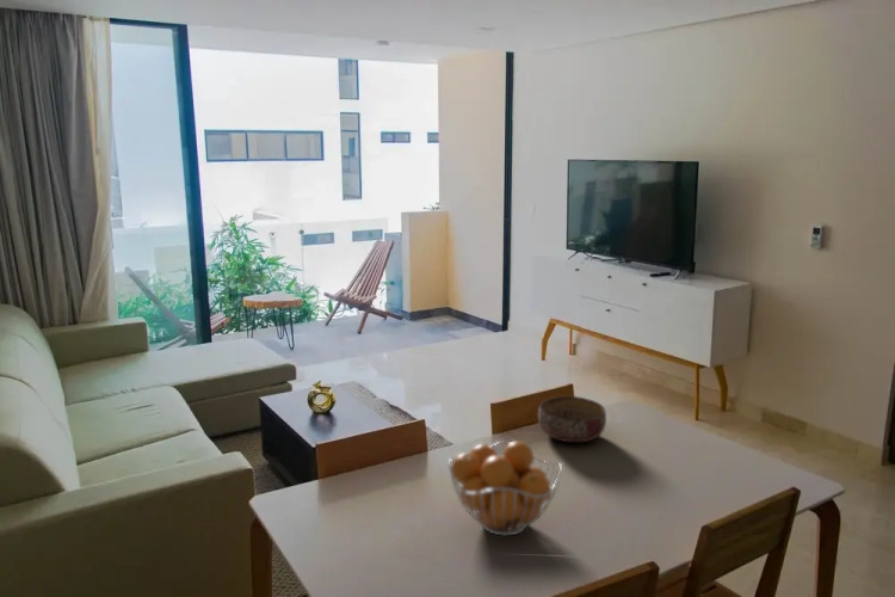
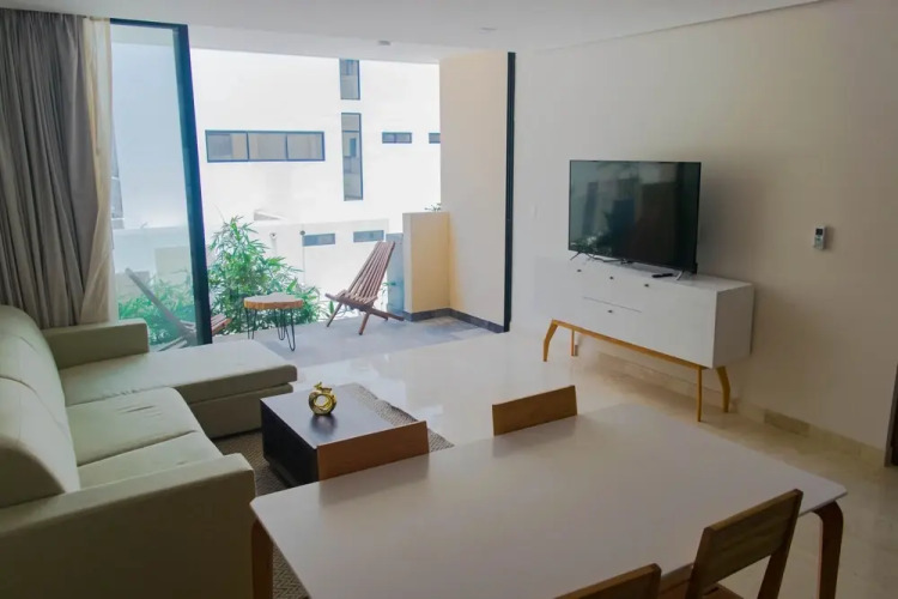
- fruit basket (504, 486)
- bowl (570, 420)
